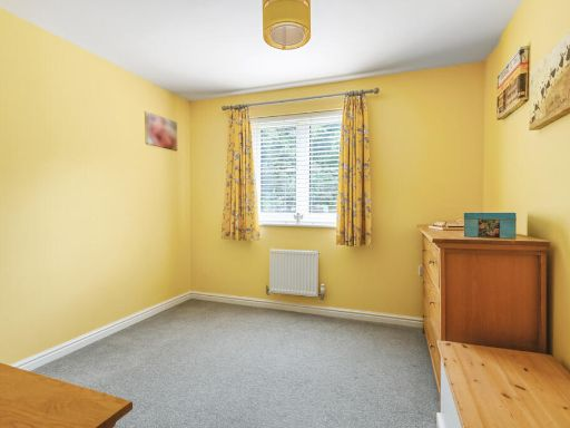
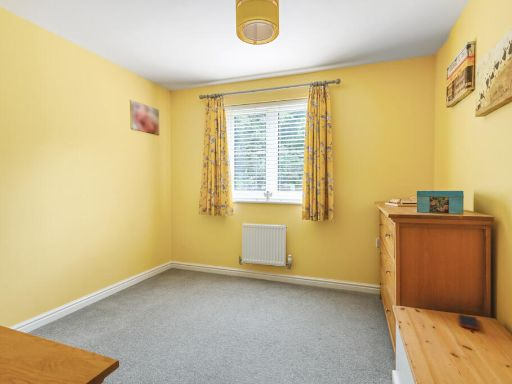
+ cell phone (468, 321)
